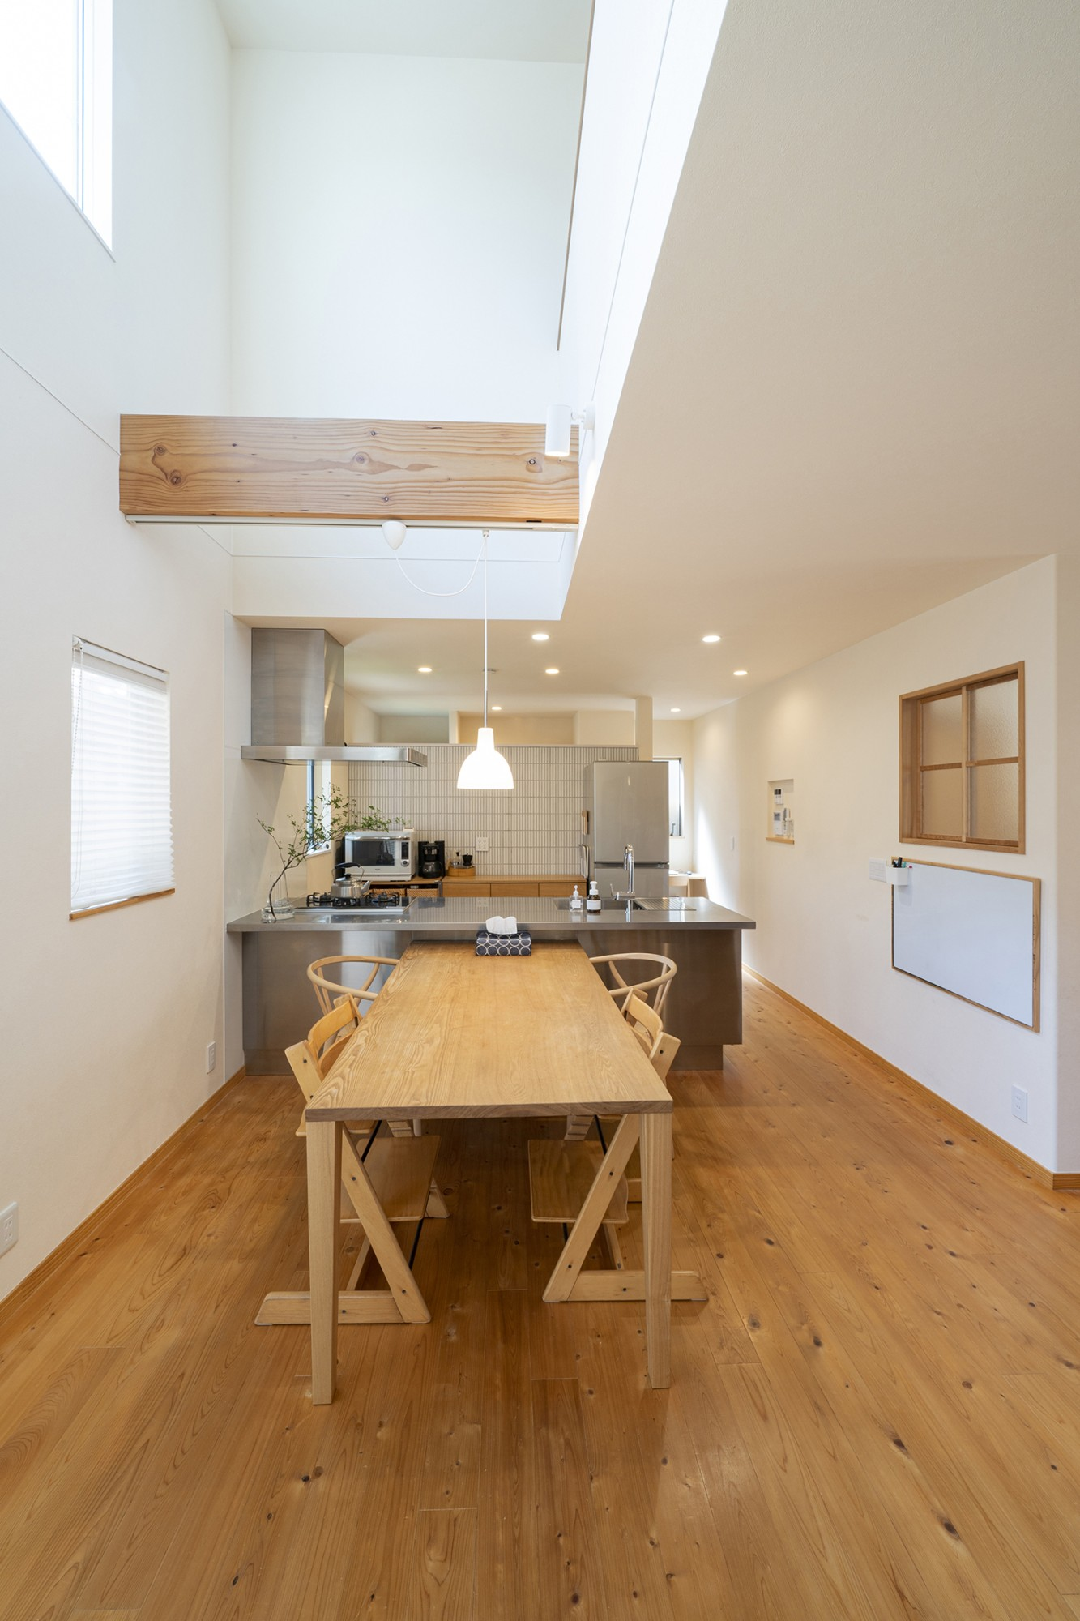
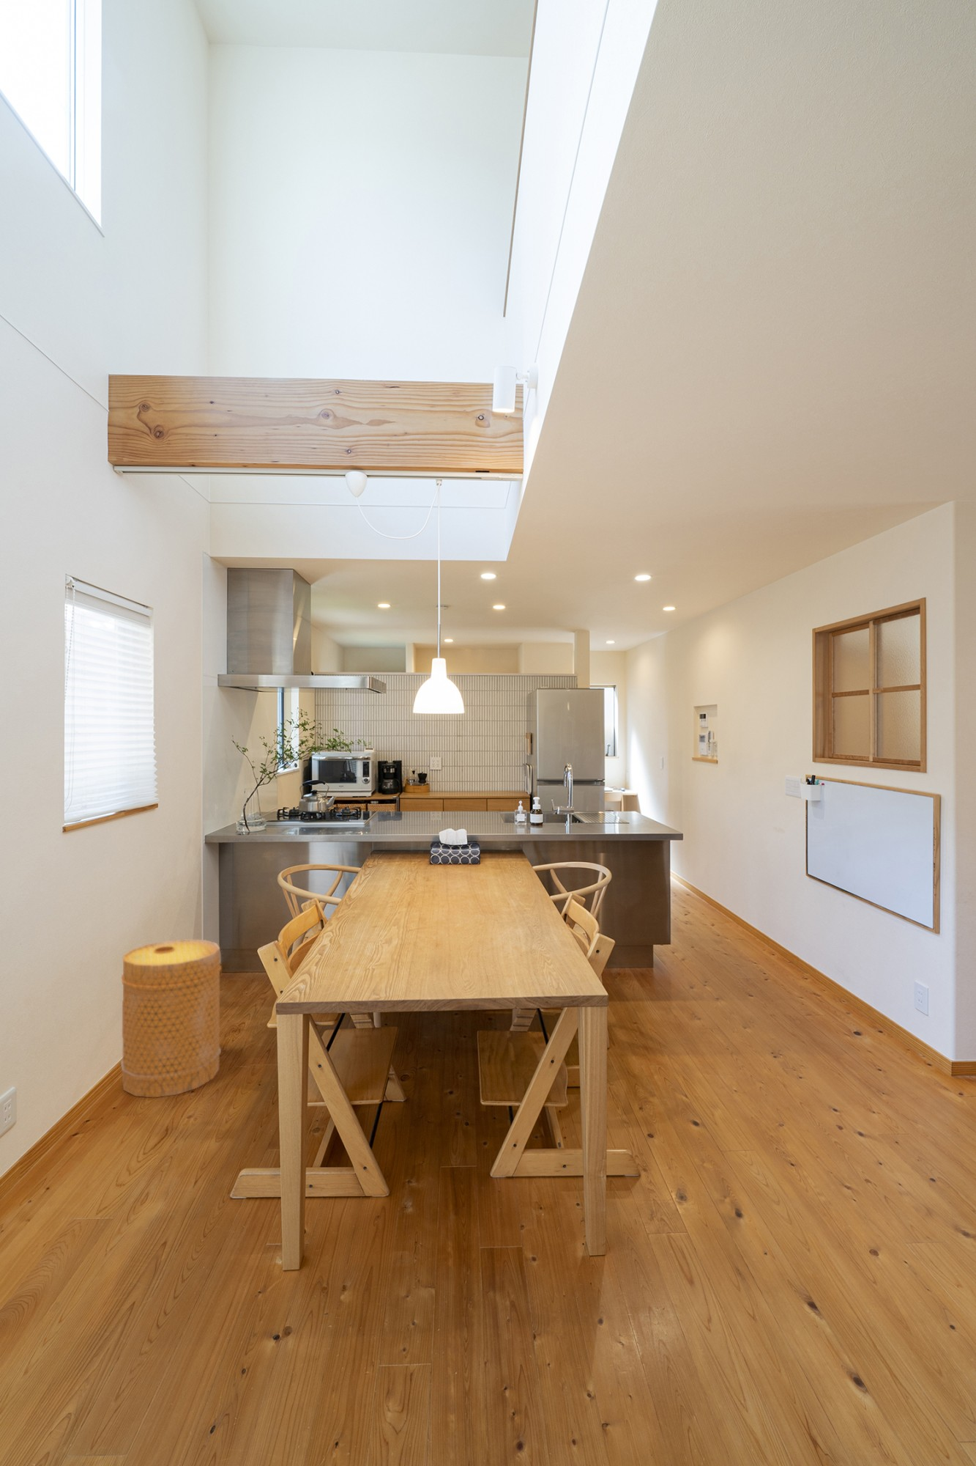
+ basket (172, 1013)
